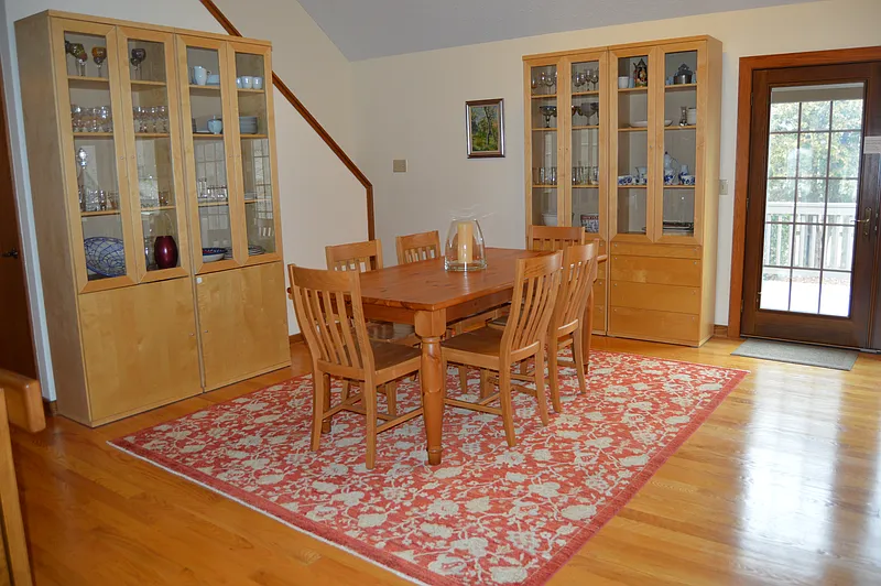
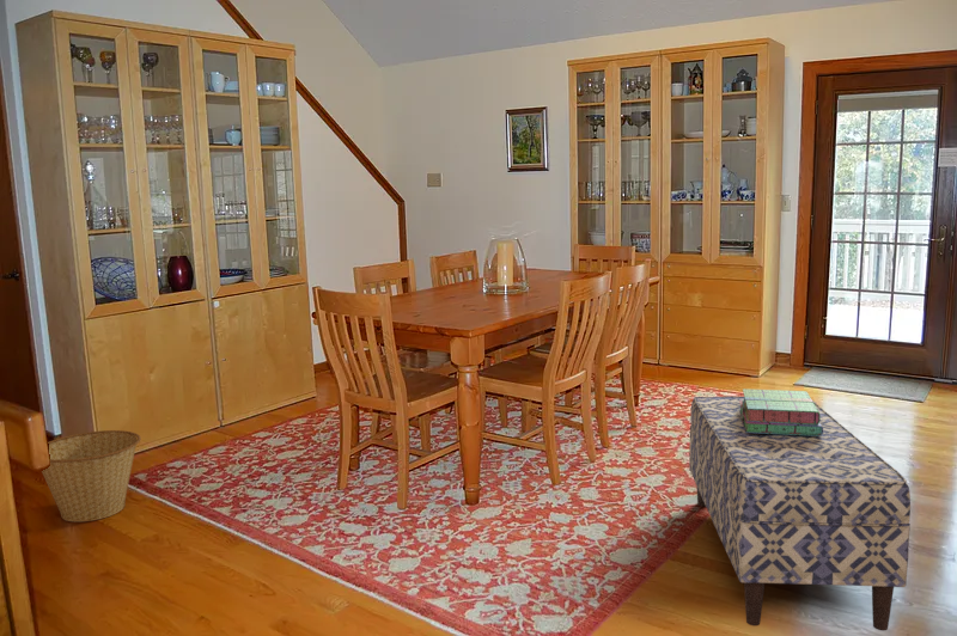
+ stack of books (778, 410)
+ basket (91, 477)
+ bench (779, 495)
